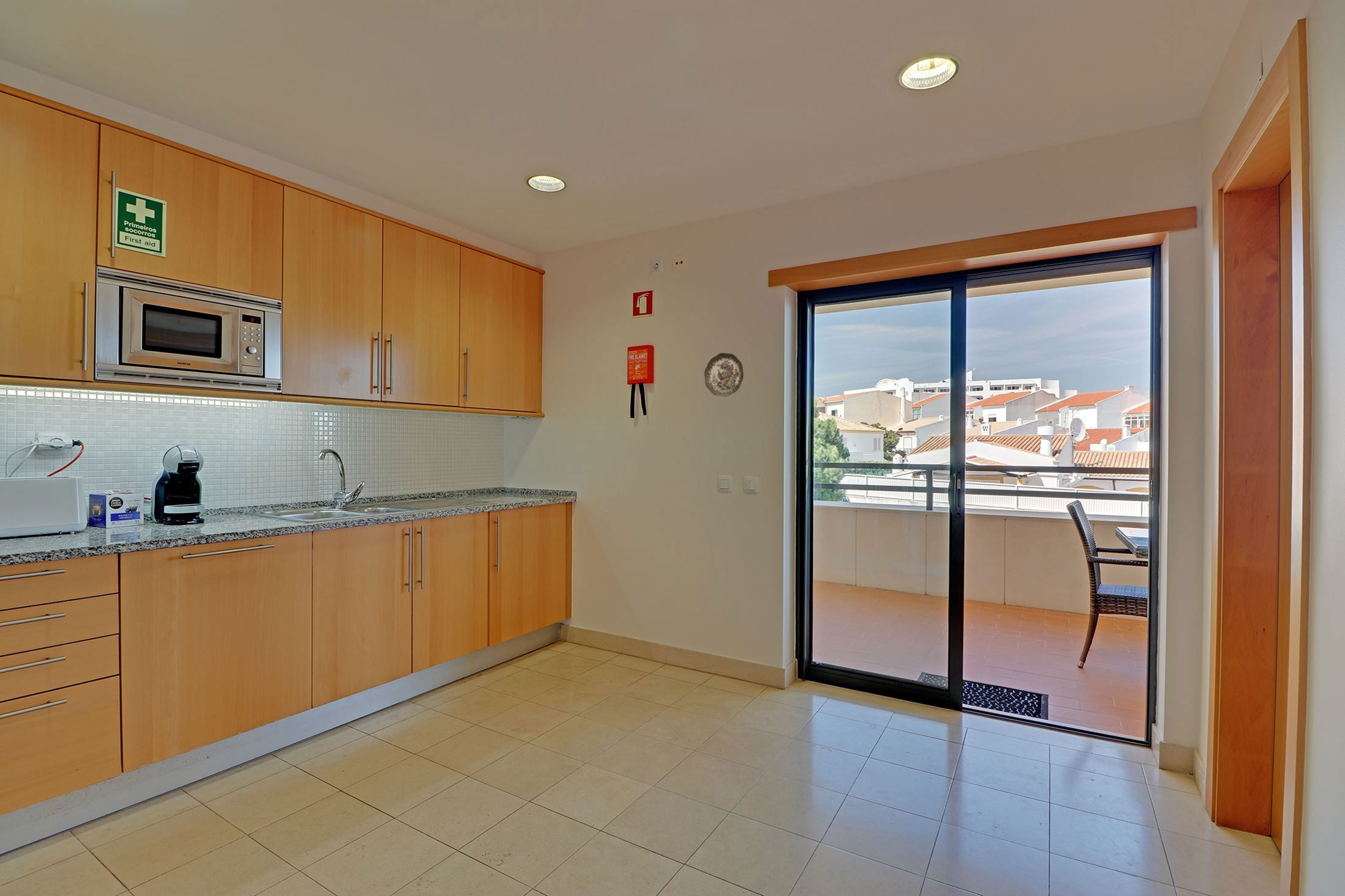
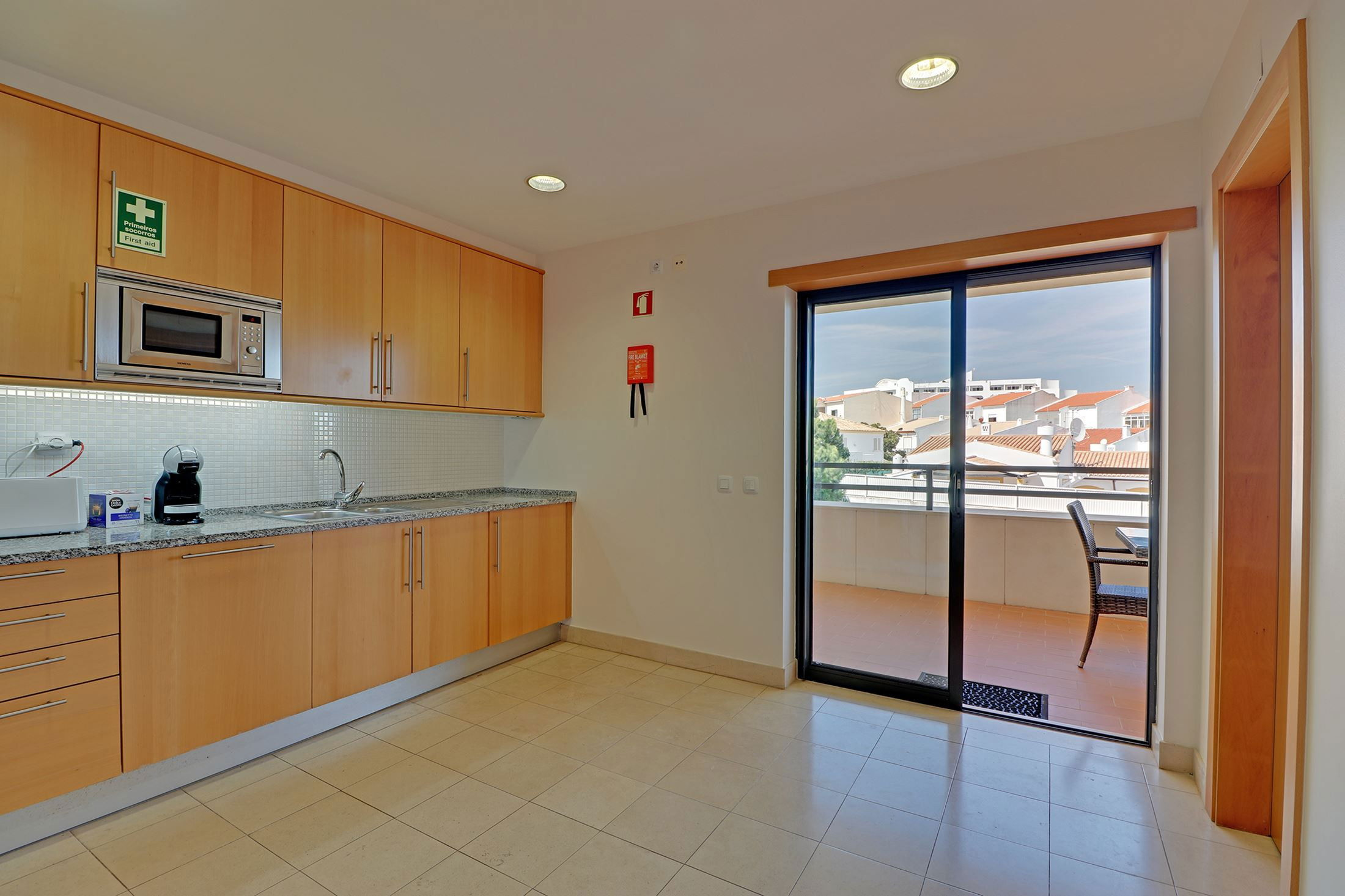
- decorative plate (724, 375)
